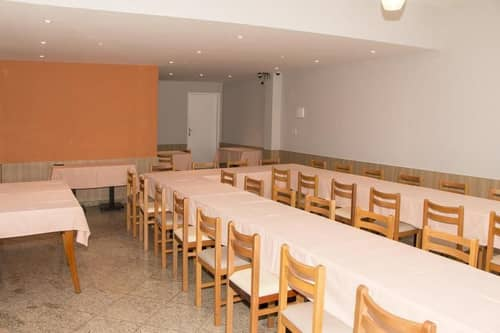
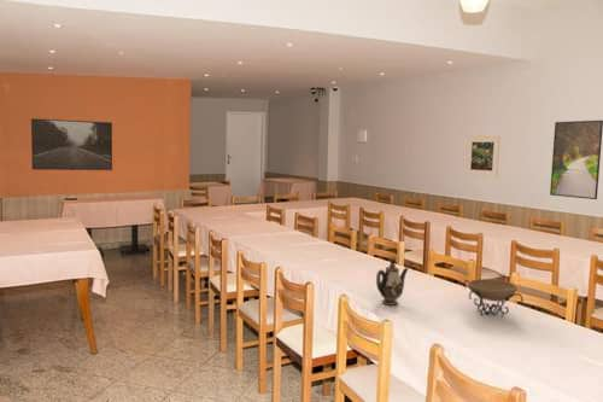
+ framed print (575, 159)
+ decorative bowl (491, 299)
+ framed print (481, 156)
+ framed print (72, 145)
+ teapot (392, 279)
